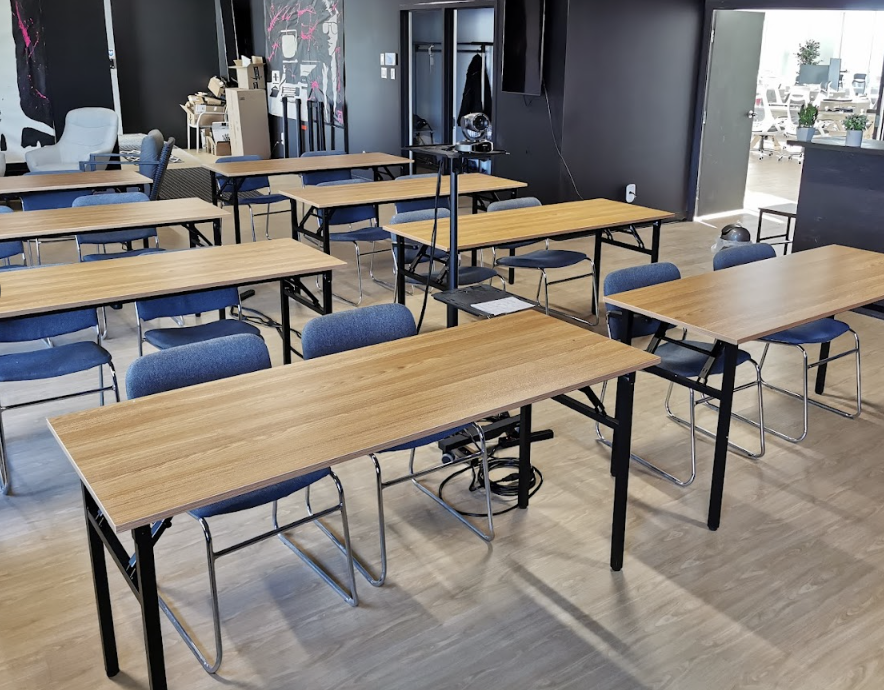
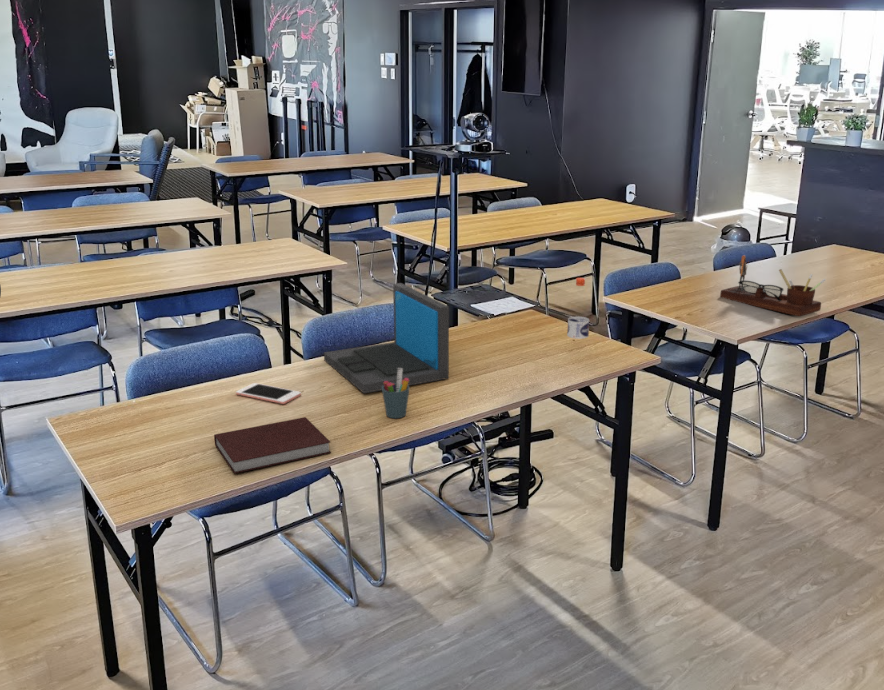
+ cell phone (268, 393)
+ notebook (272, 443)
+ water bottle (578, 321)
+ pen holder (396, 393)
+ laptop (384, 343)
+ desk organizer (774, 285)
